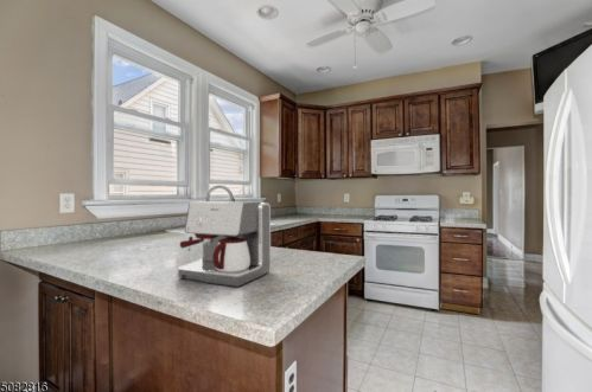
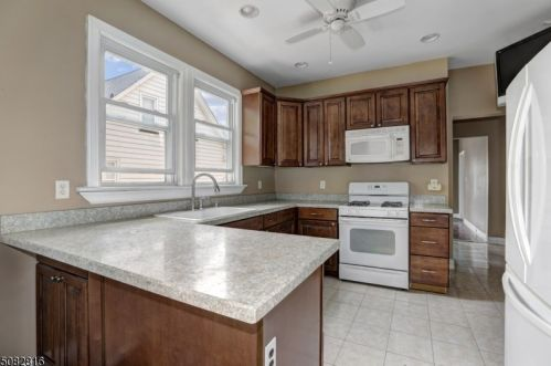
- coffee maker (225, 238)
